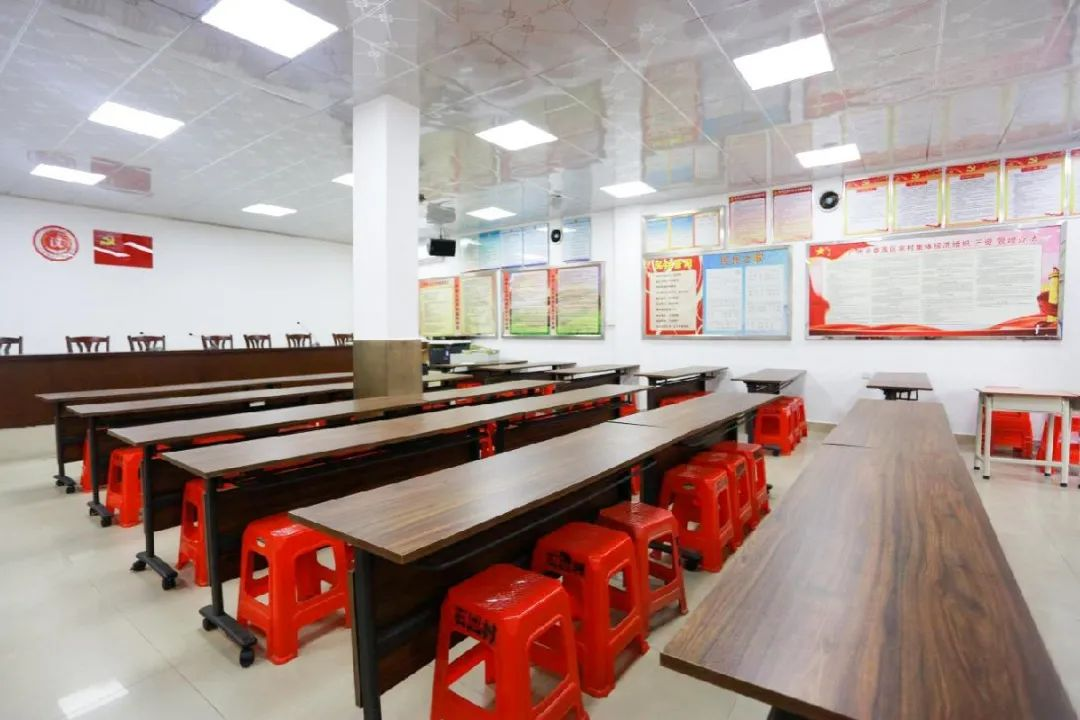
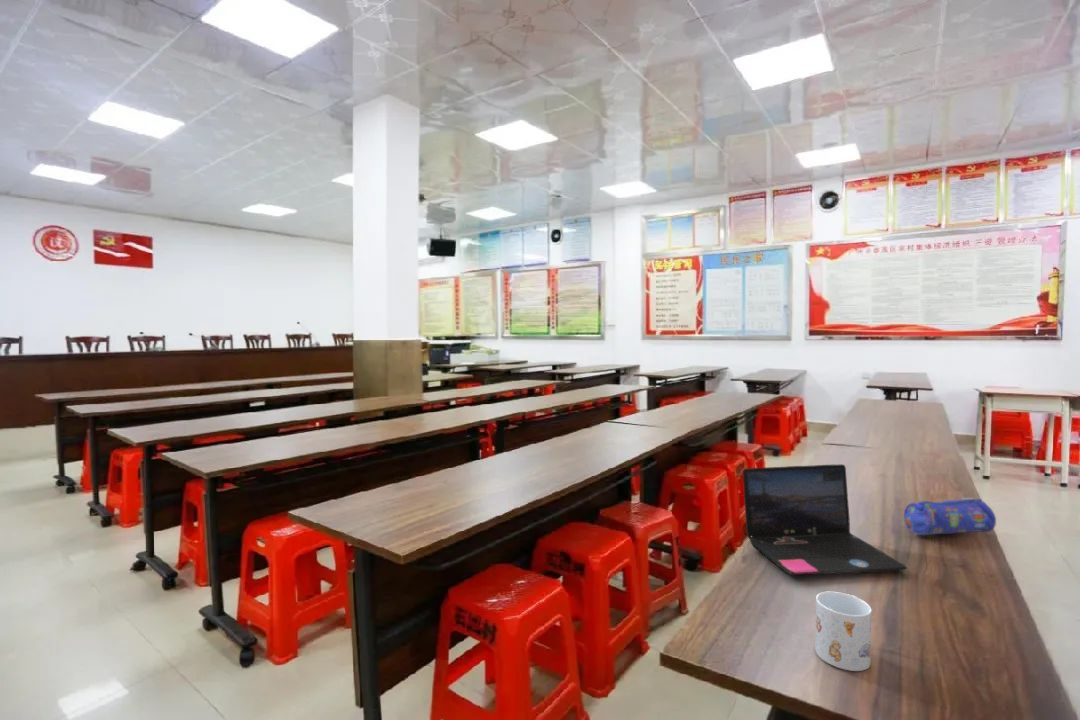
+ mug (846, 625)
+ pencil case (950, 515)
+ laptop (819, 516)
